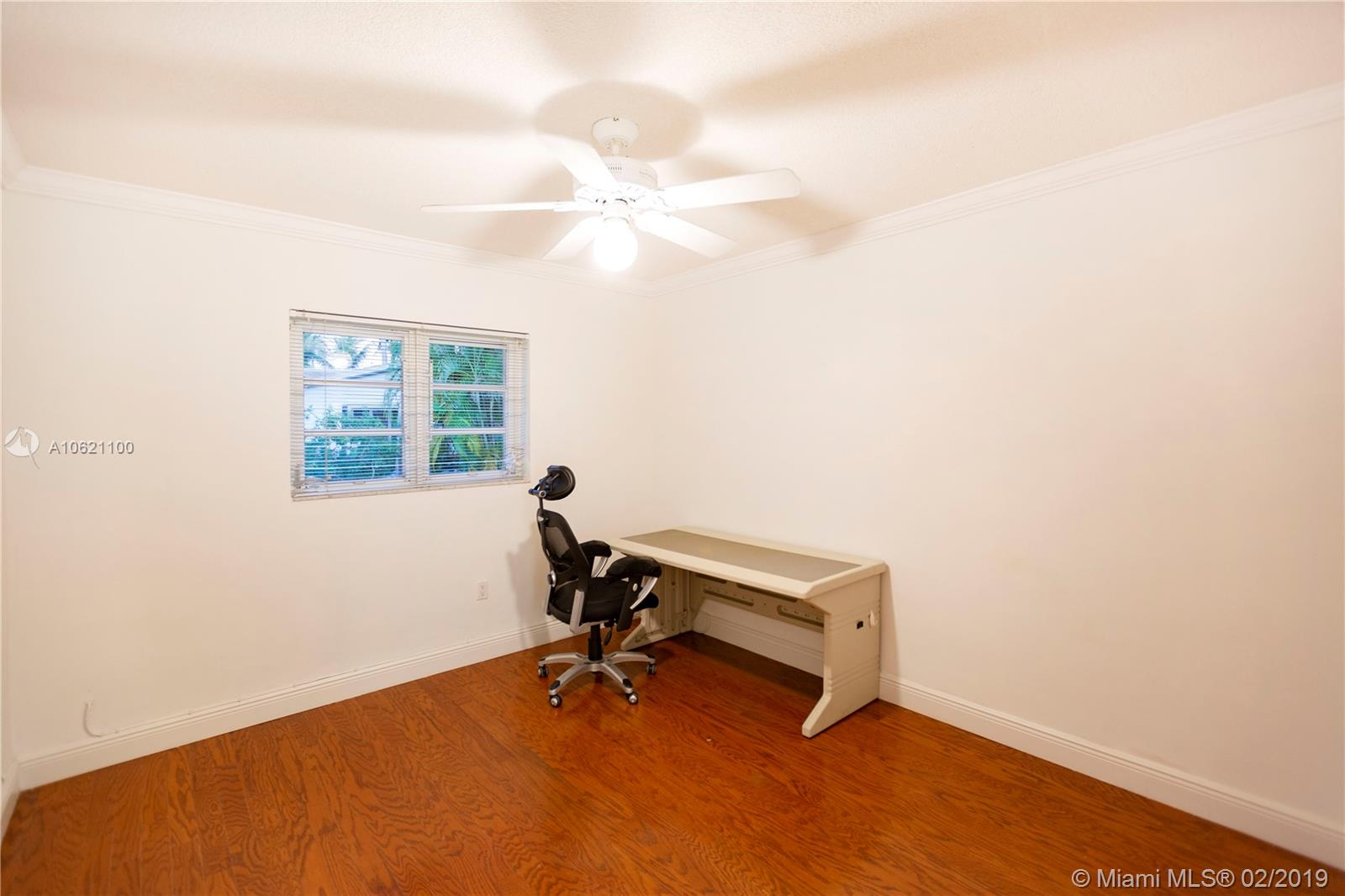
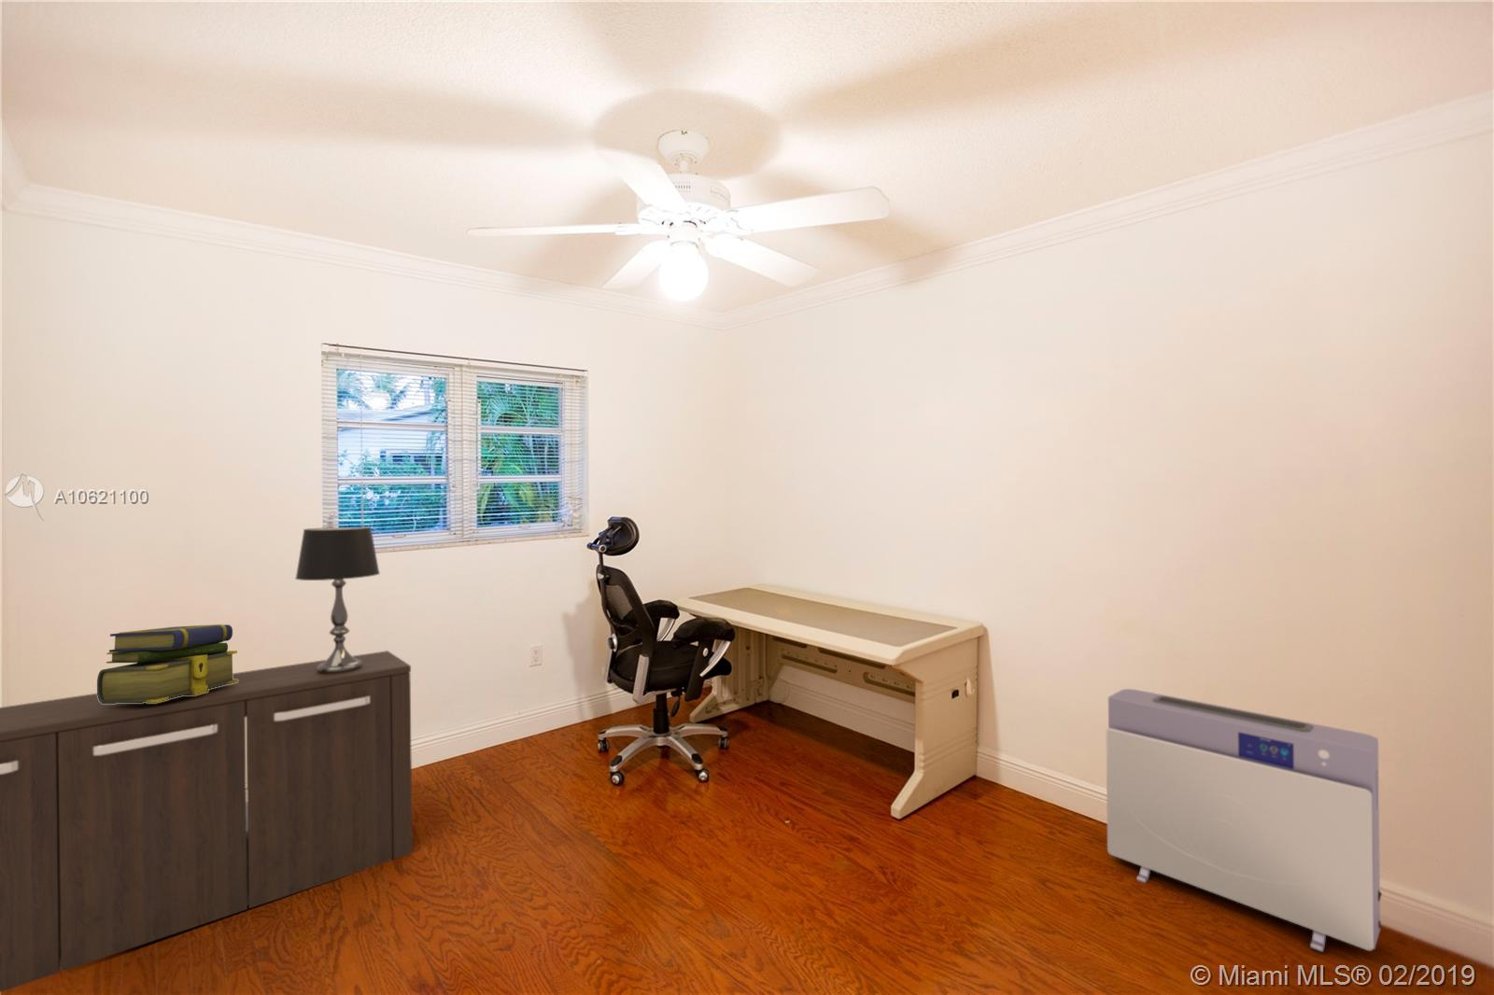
+ table lamp (339, 597)
+ storage cabinet (173, 802)
+ air purifier (1233, 804)
+ stack of books (171, 661)
